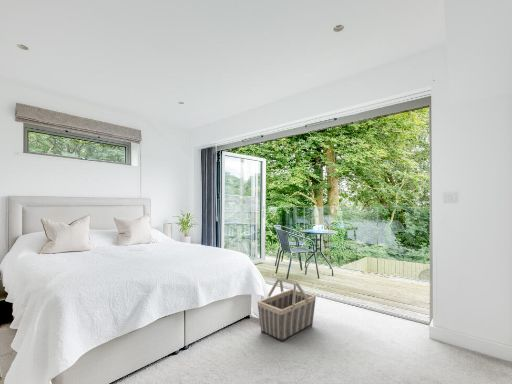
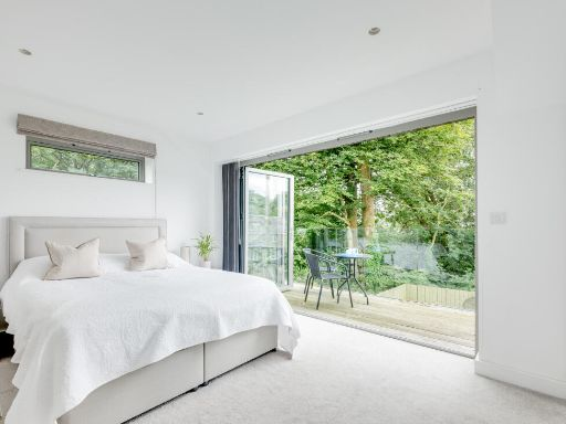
- basket (287, 304)
